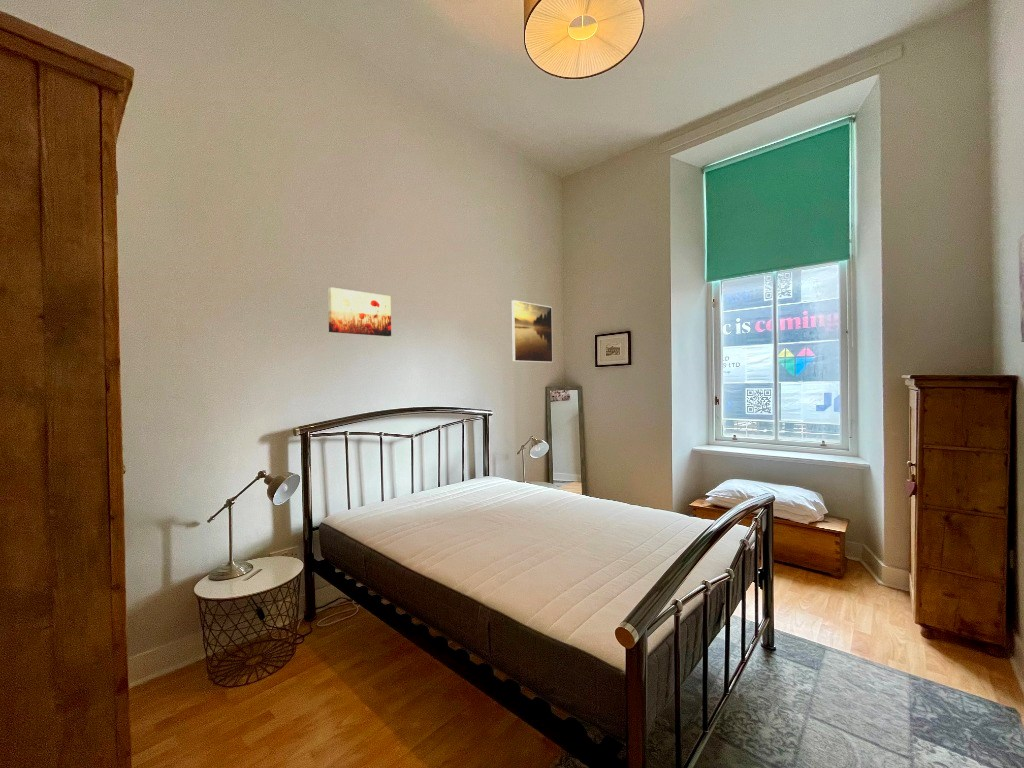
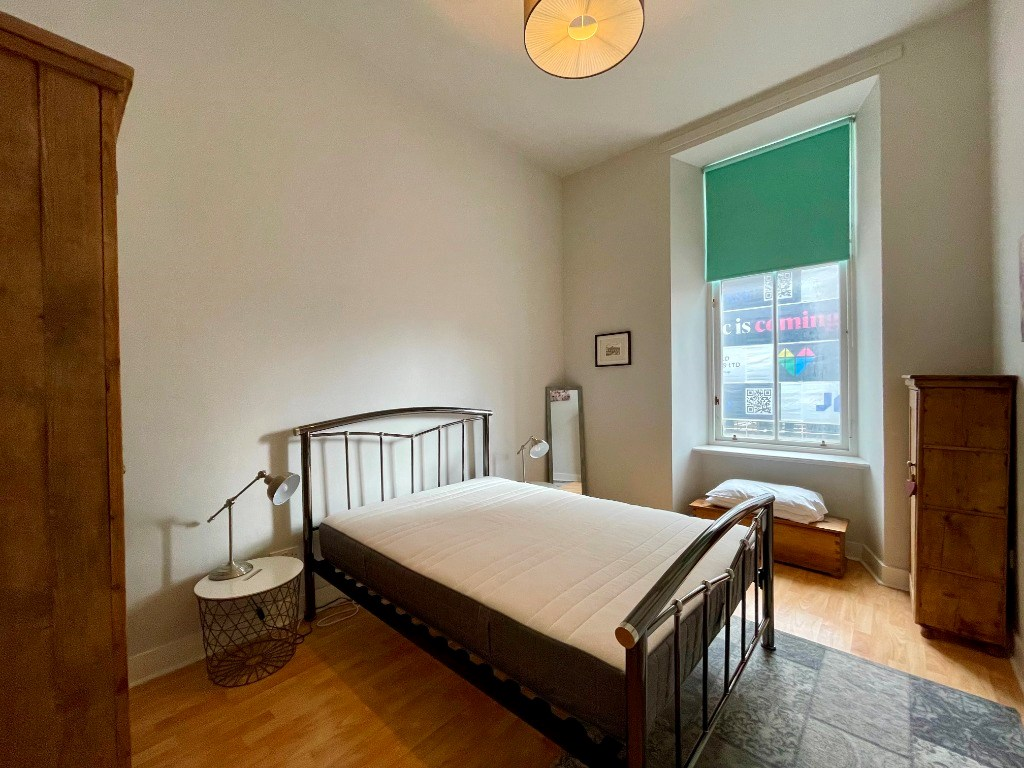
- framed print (532, 332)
- wall art (361, 313)
